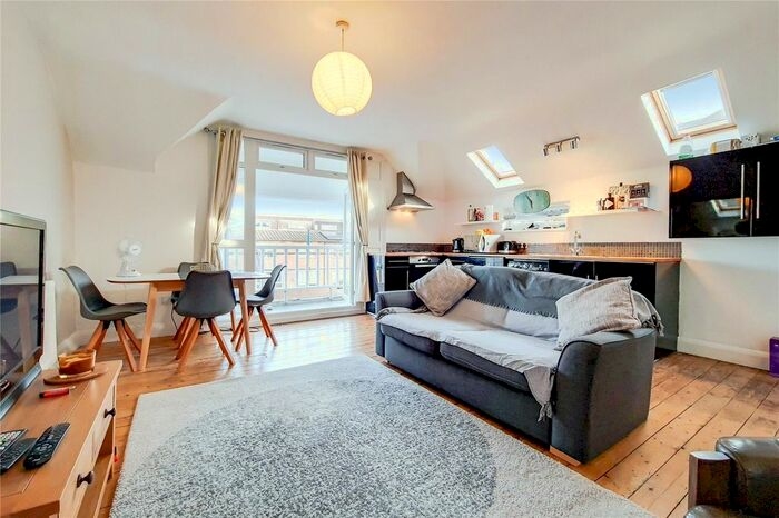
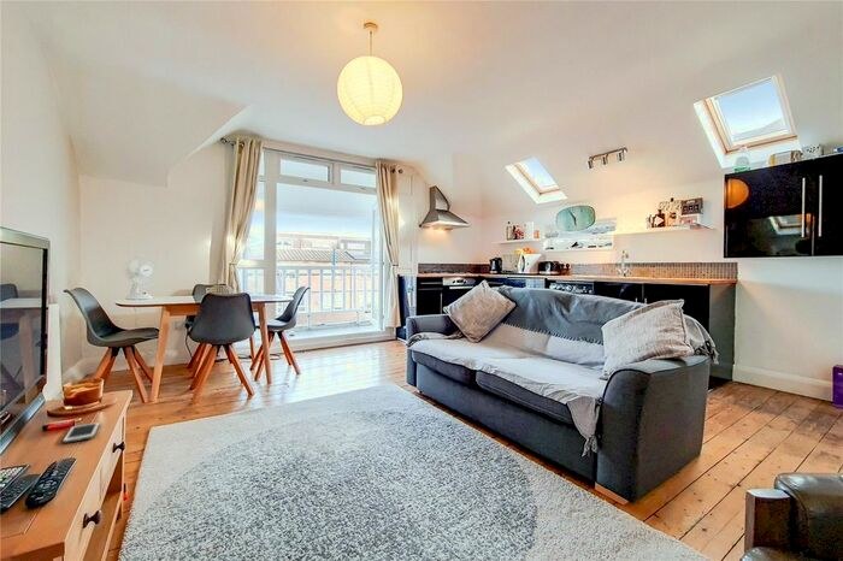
+ cell phone (82, 431)
